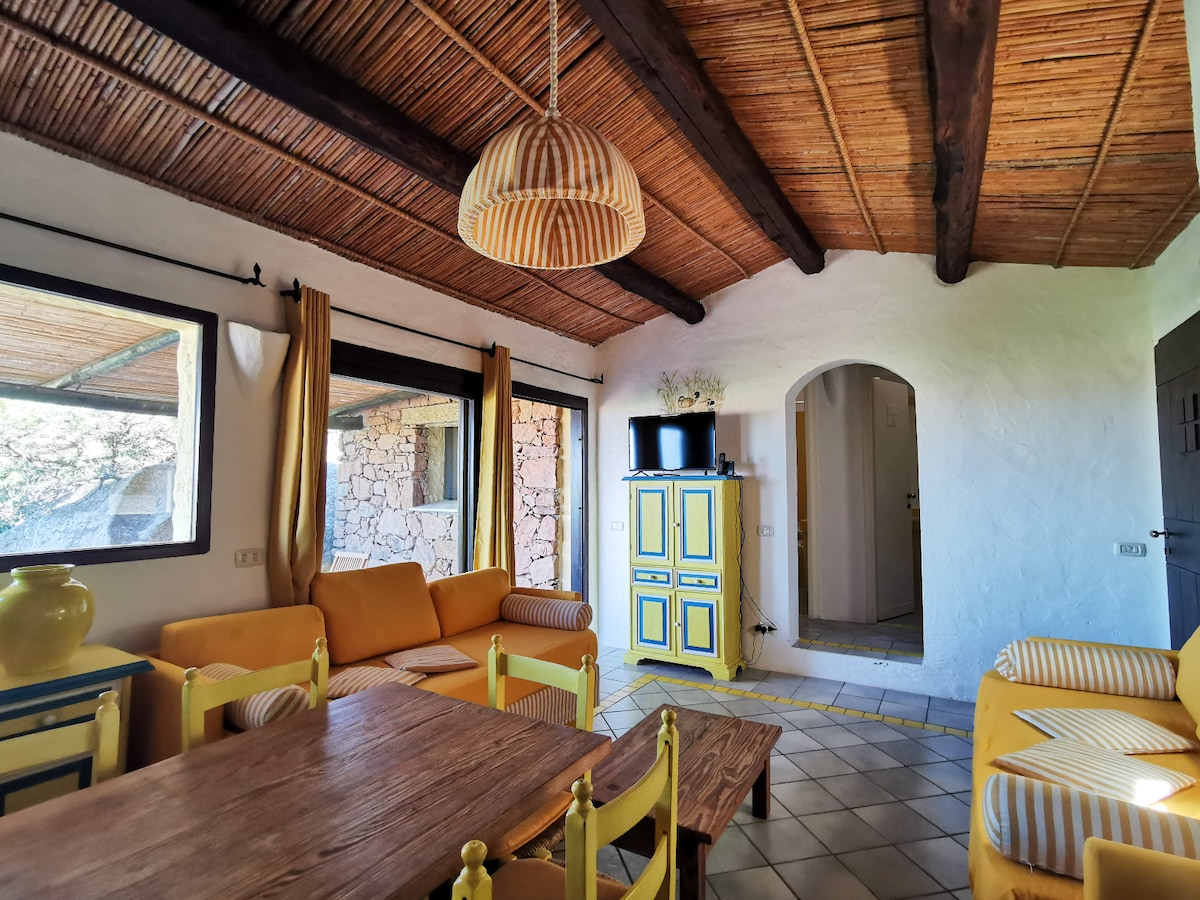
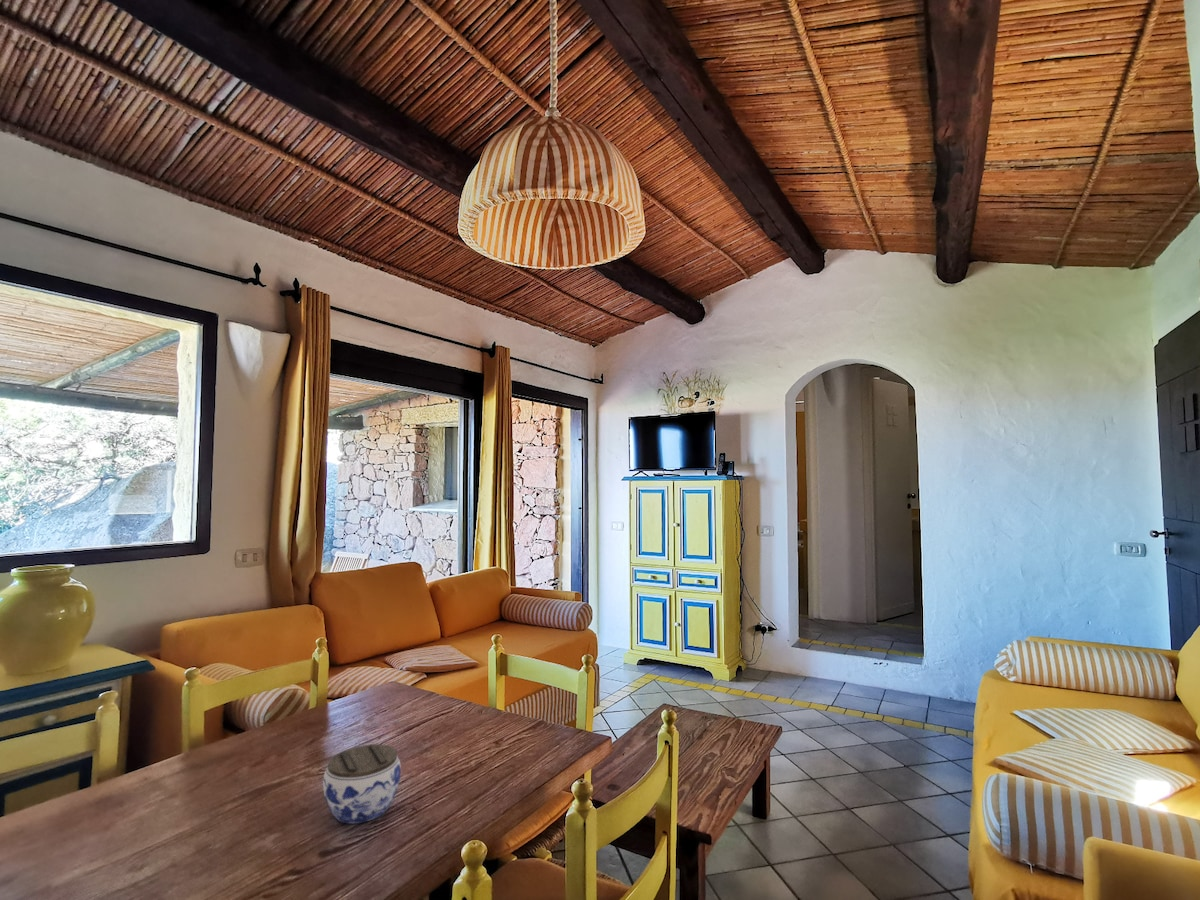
+ jar (362, 783)
